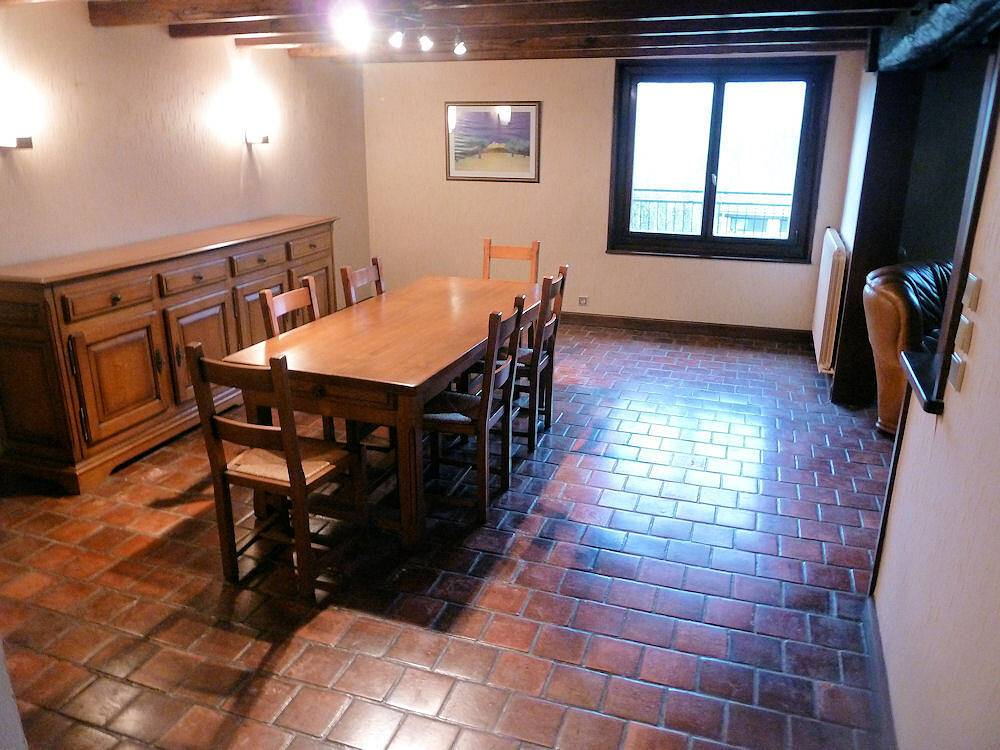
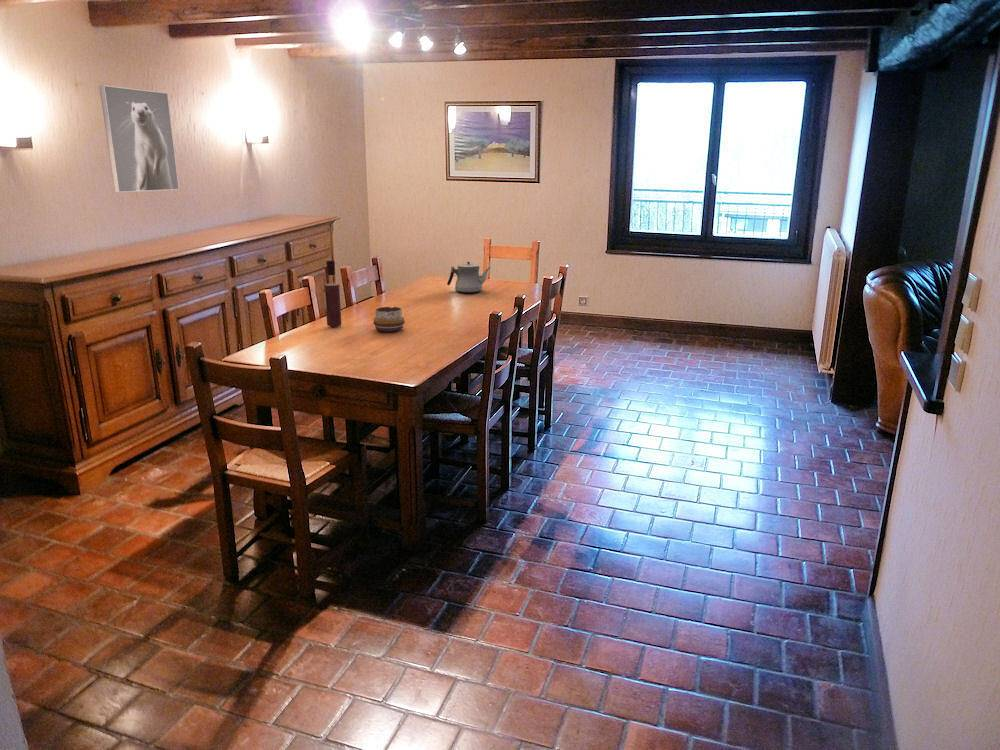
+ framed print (141, 141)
+ decorative bowl (389, 319)
+ teapot (469, 276)
+ wine bottle (332, 293)
